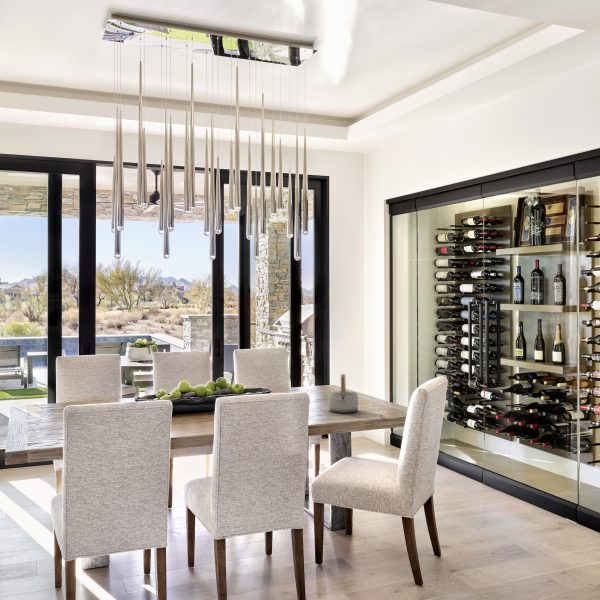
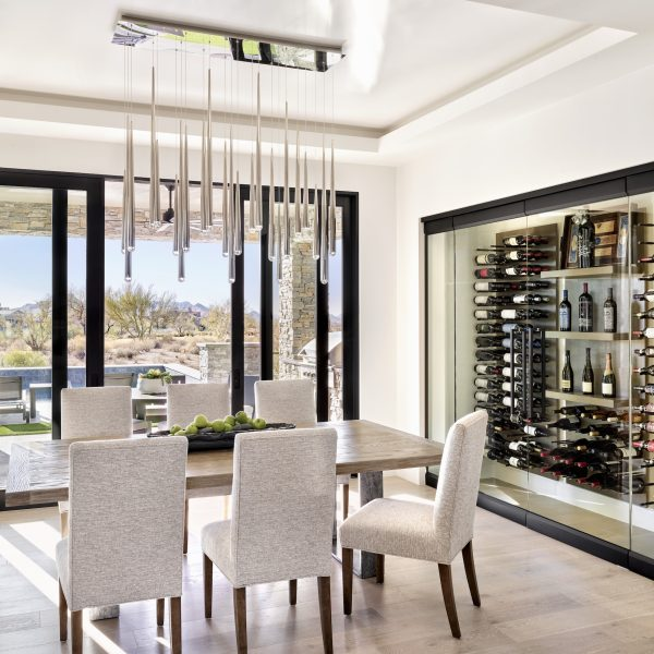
- teapot (343, 393)
